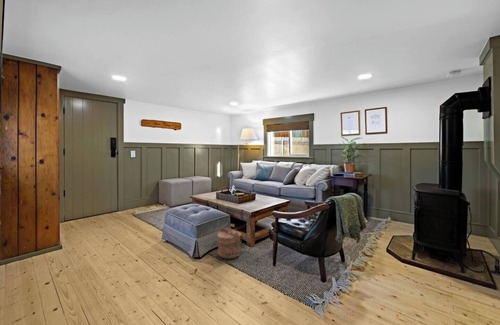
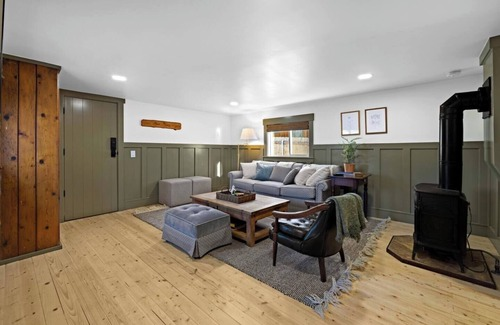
- bucket (229, 242)
